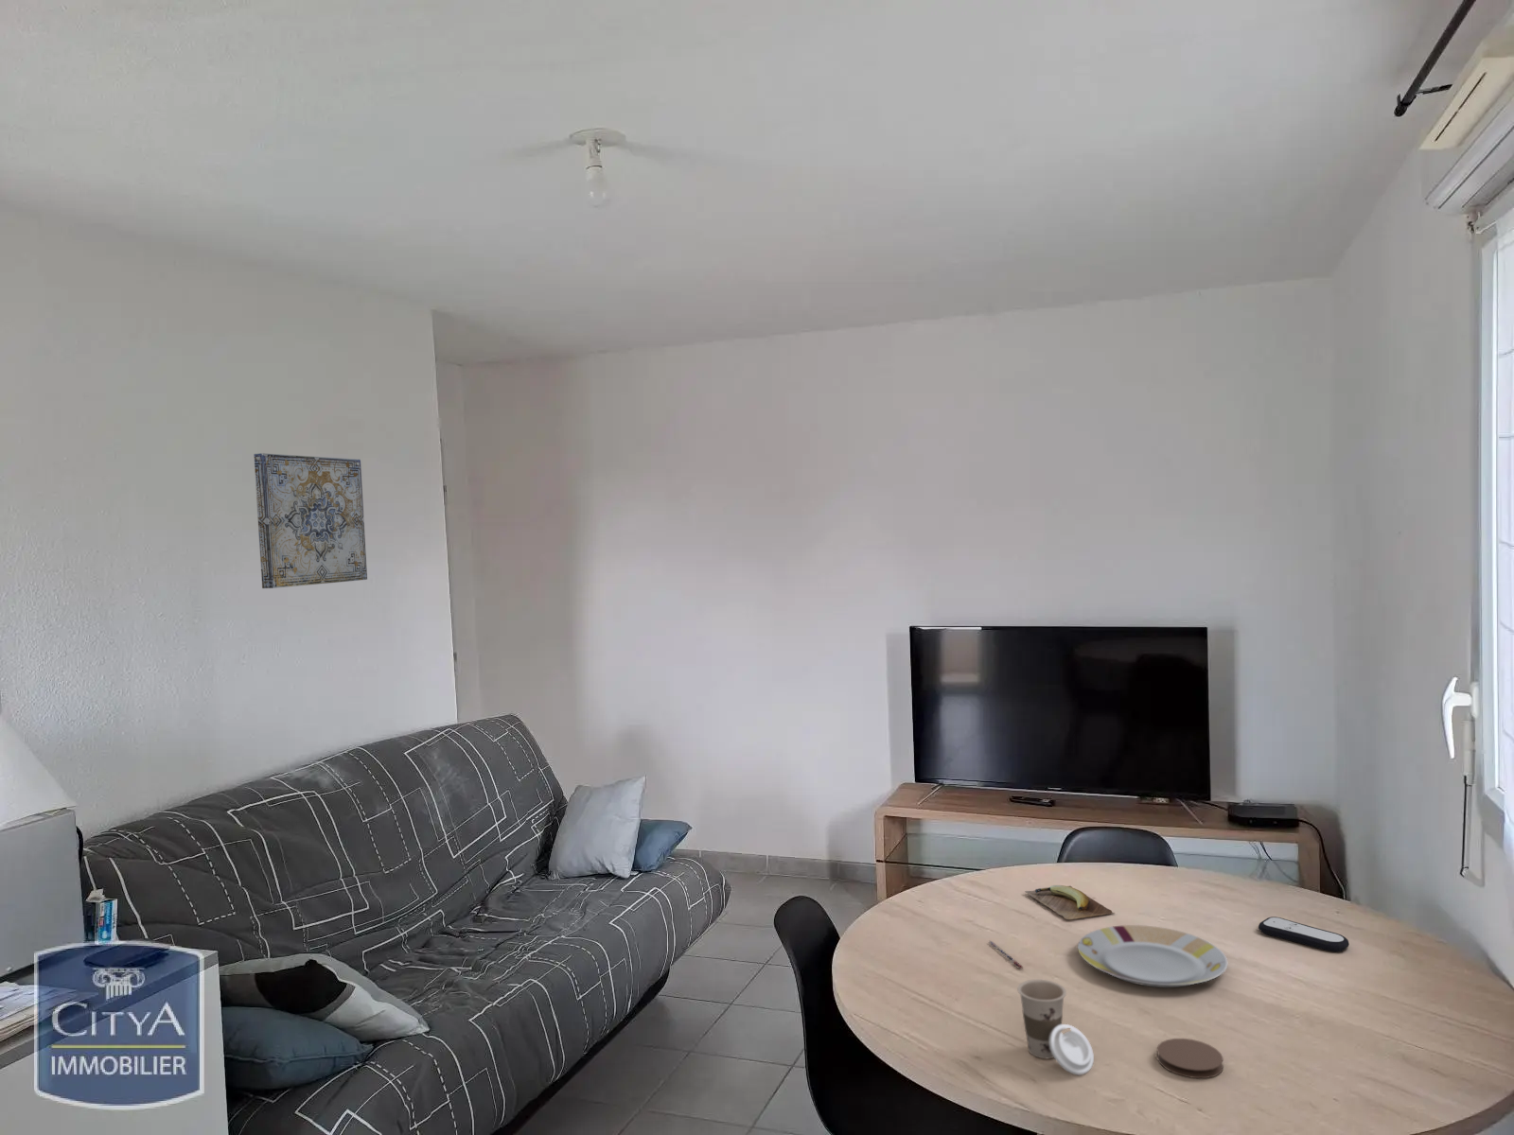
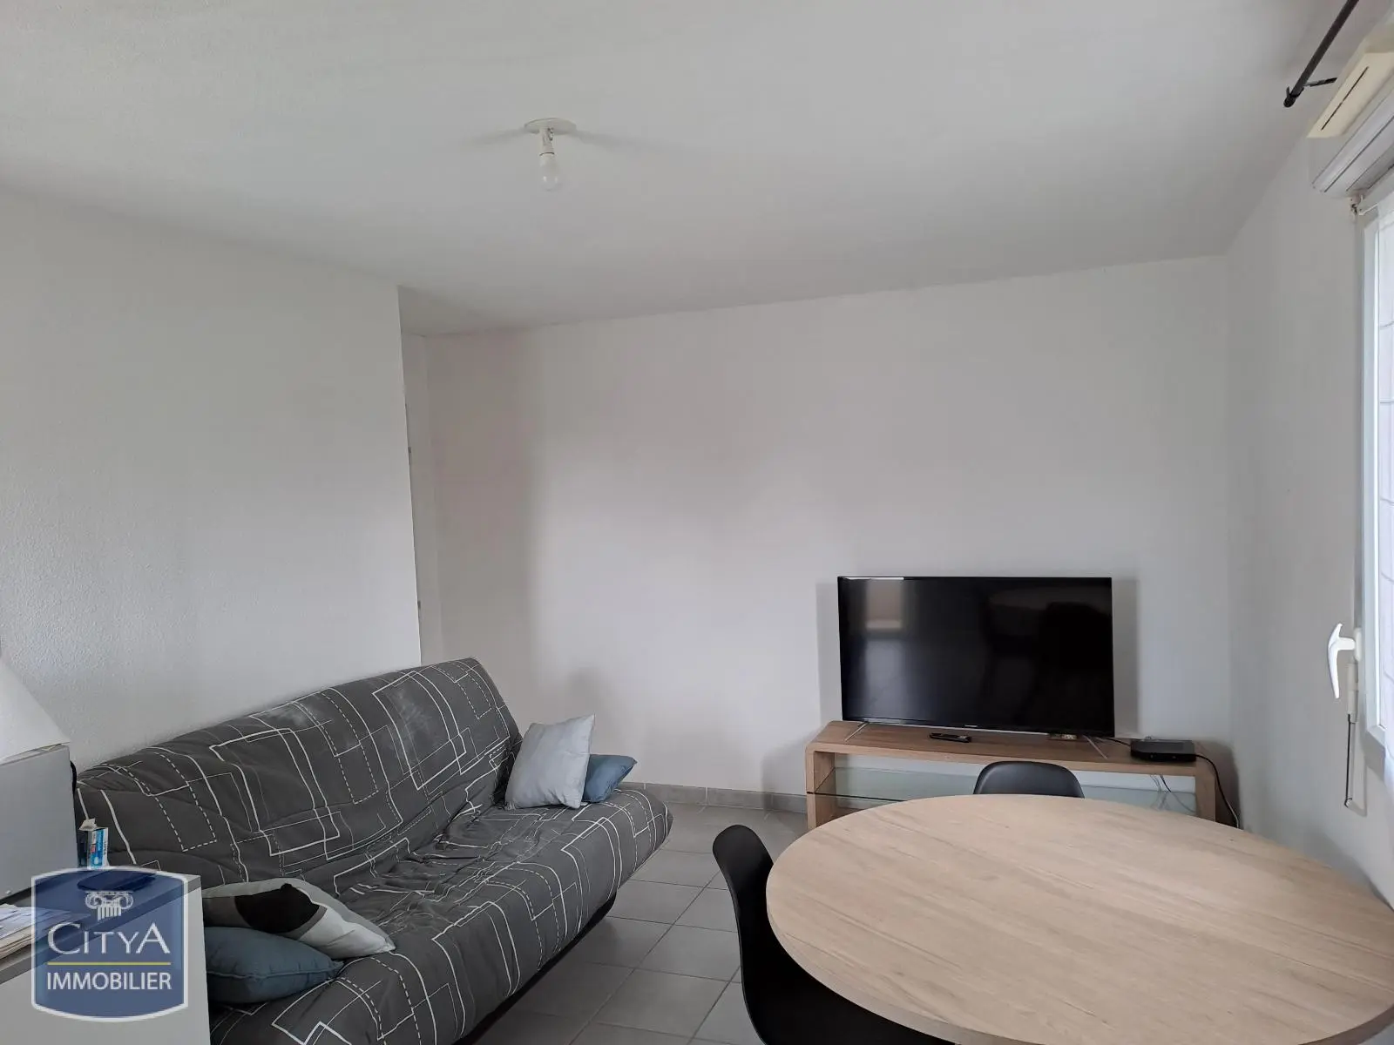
- coaster (1190, 1058)
- pen (1005, 954)
- plate (1150, 959)
- banana (1068, 898)
- remote control (1303, 934)
- cup (1054, 1027)
- wall art (314, 520)
